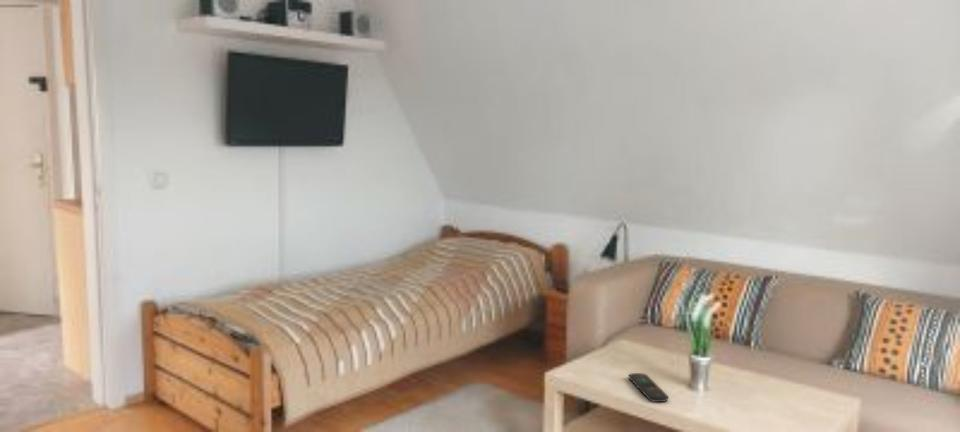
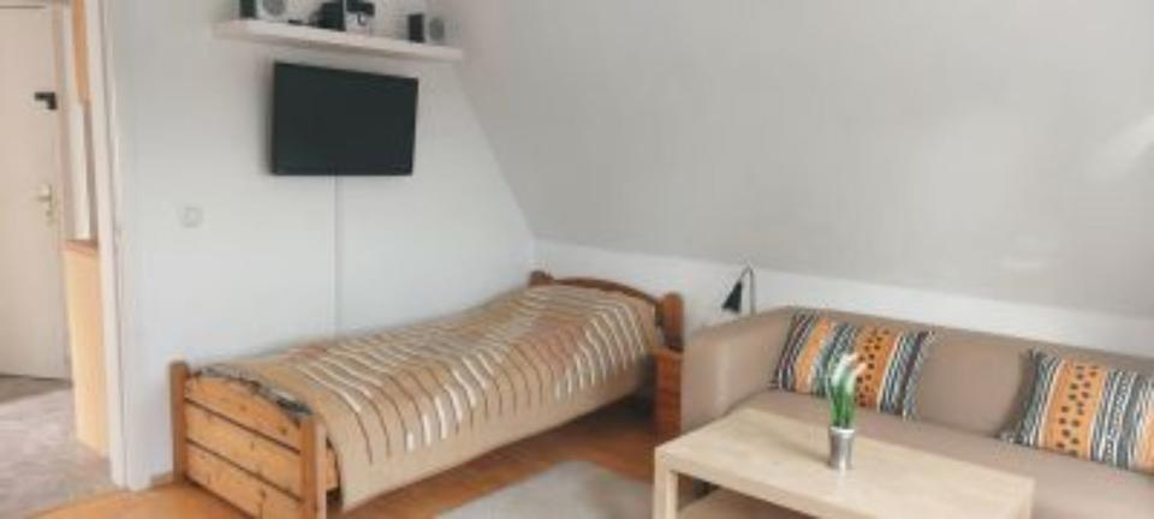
- remote control (647, 386)
